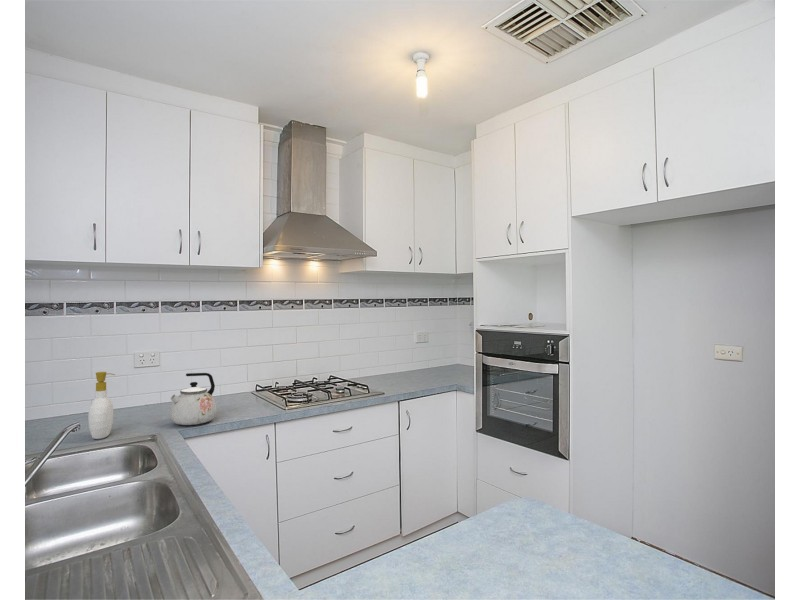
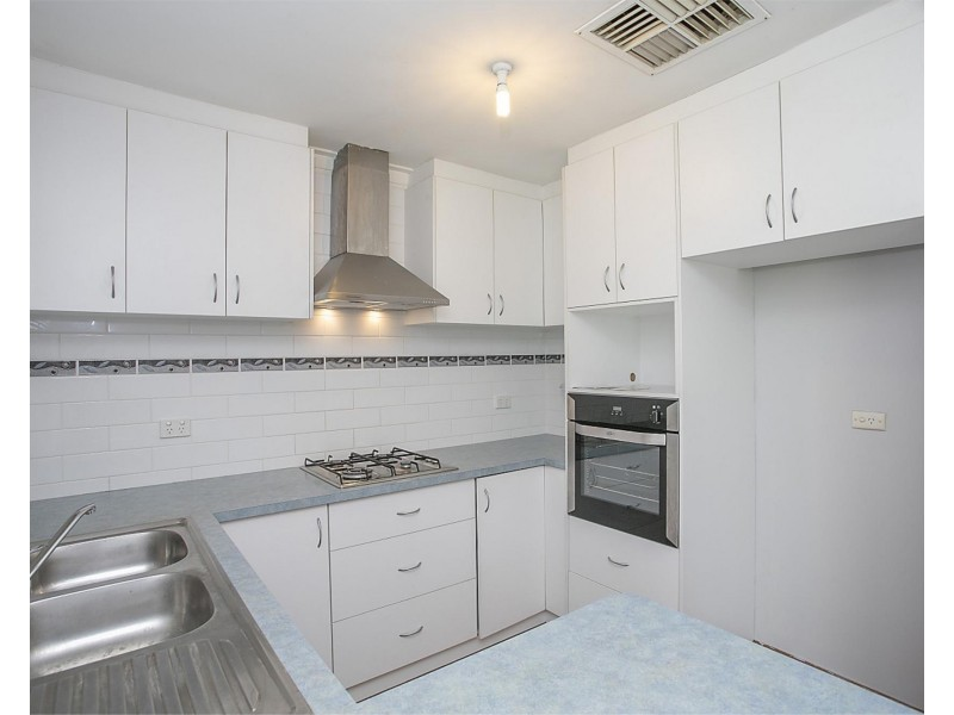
- soap bottle (102, 404)
- kettle (193, 397)
